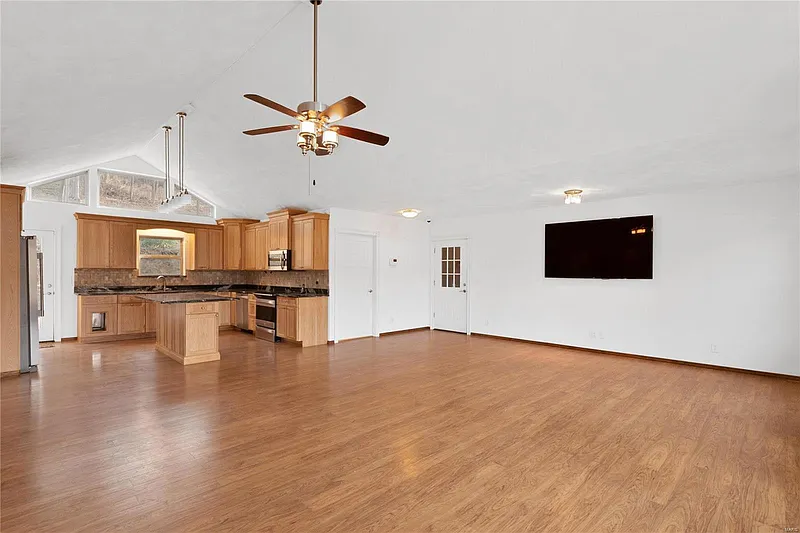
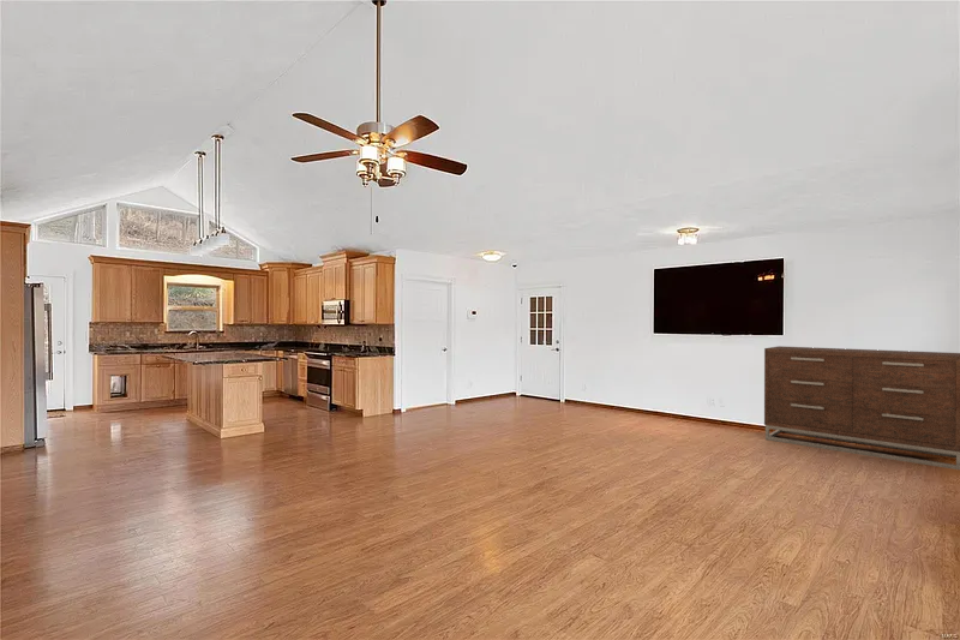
+ dresser (857, 399)
